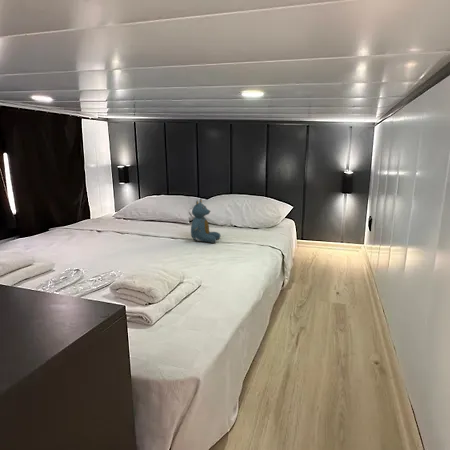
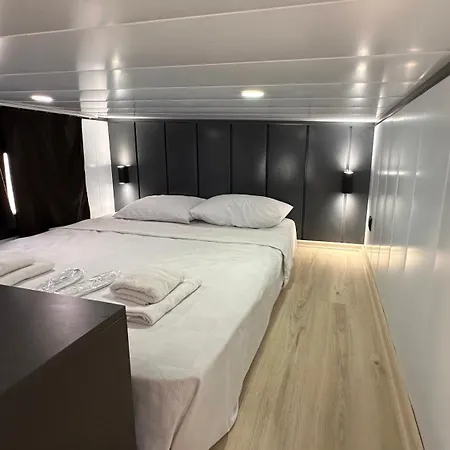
- teddy bear (205, 220)
